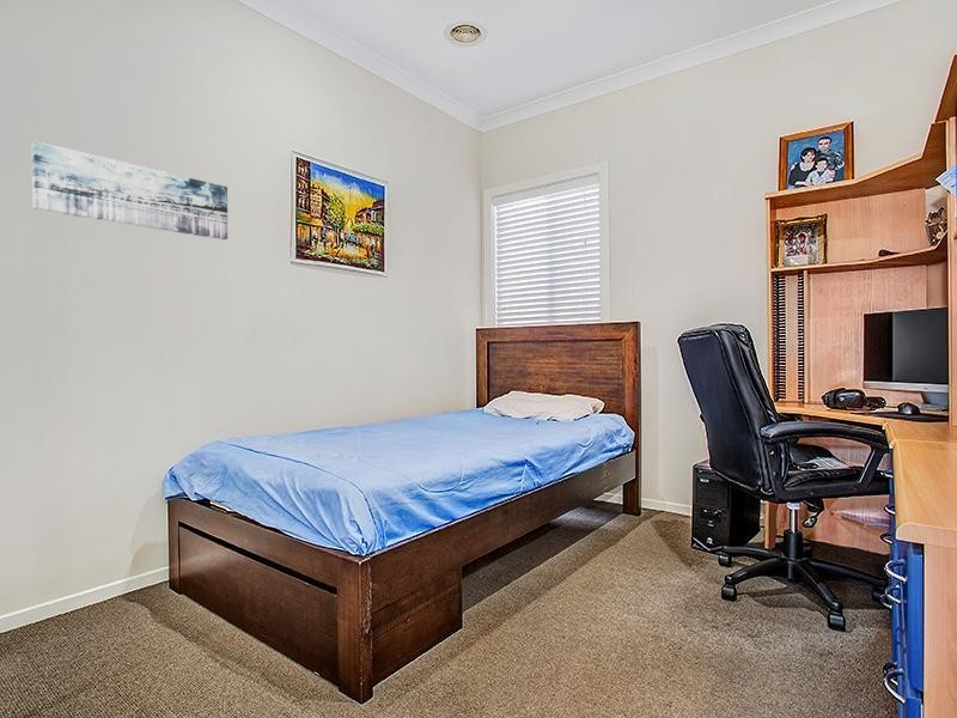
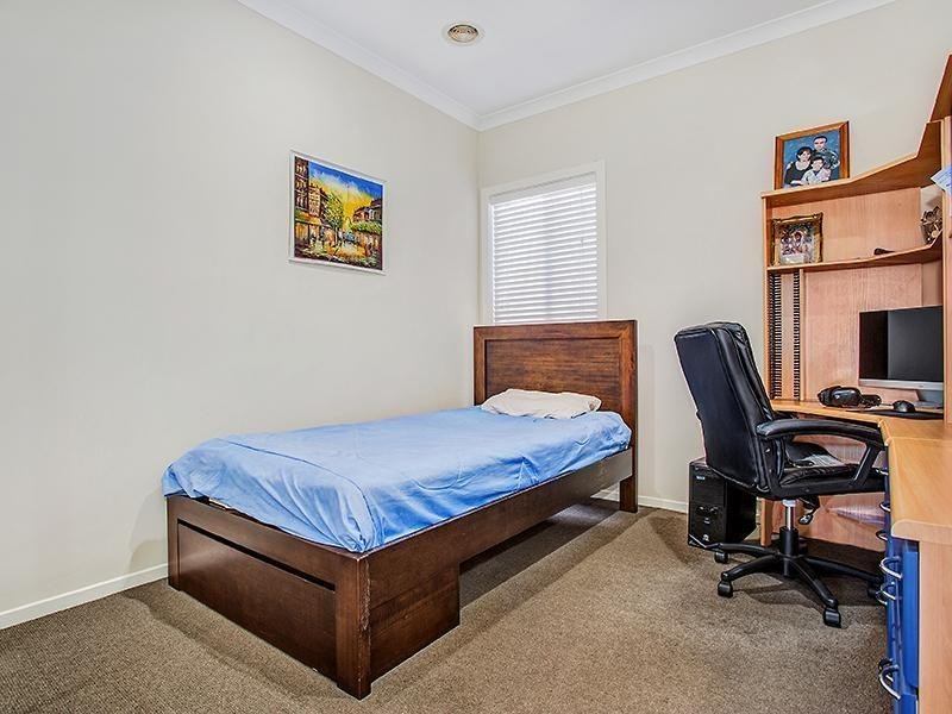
- wall art (141, 196)
